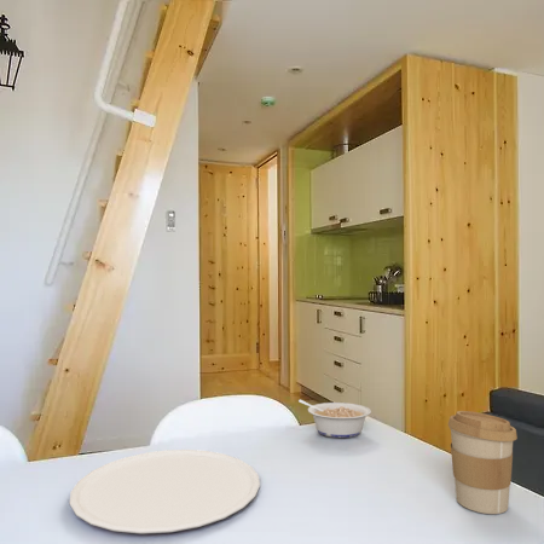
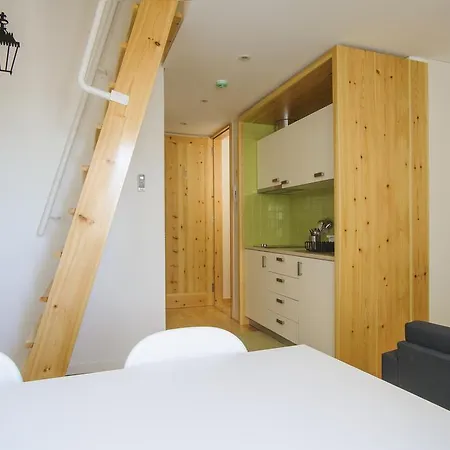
- plate (168, 485)
- legume (336, 418)
- coffee cup (481, 457)
